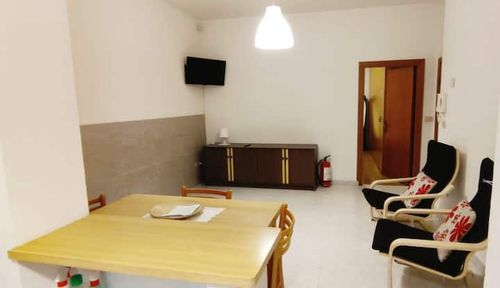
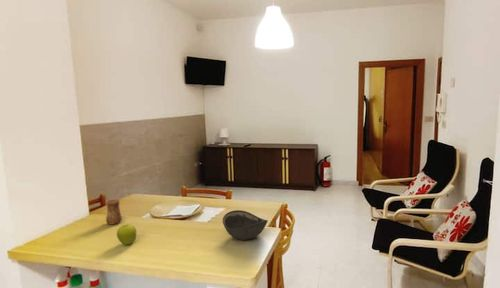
+ bowl (245, 226)
+ cup (113, 211)
+ fruit (126, 234)
